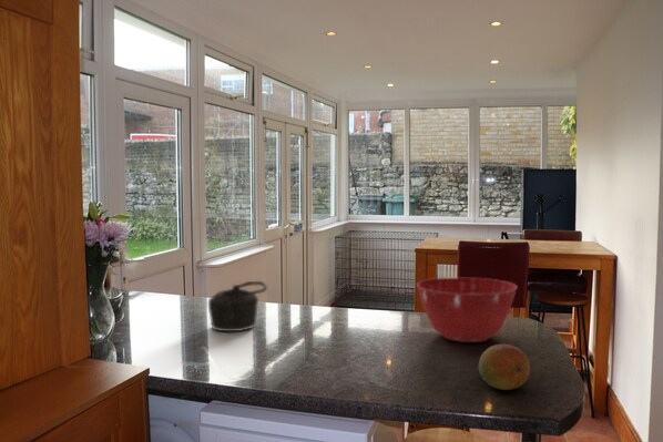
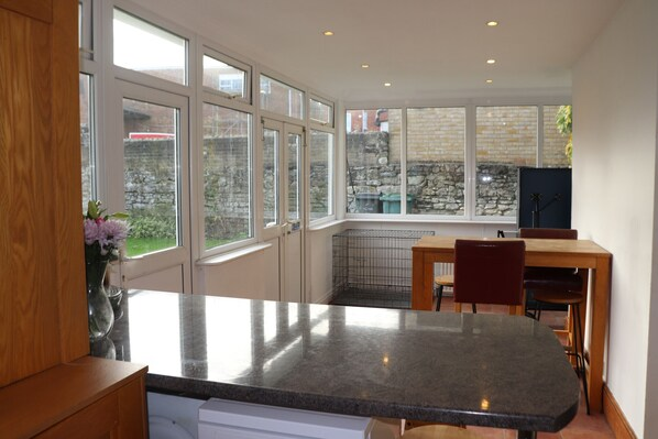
- fruit (500, 364)
- mixing bowl (465, 310)
- teapot (235, 307)
